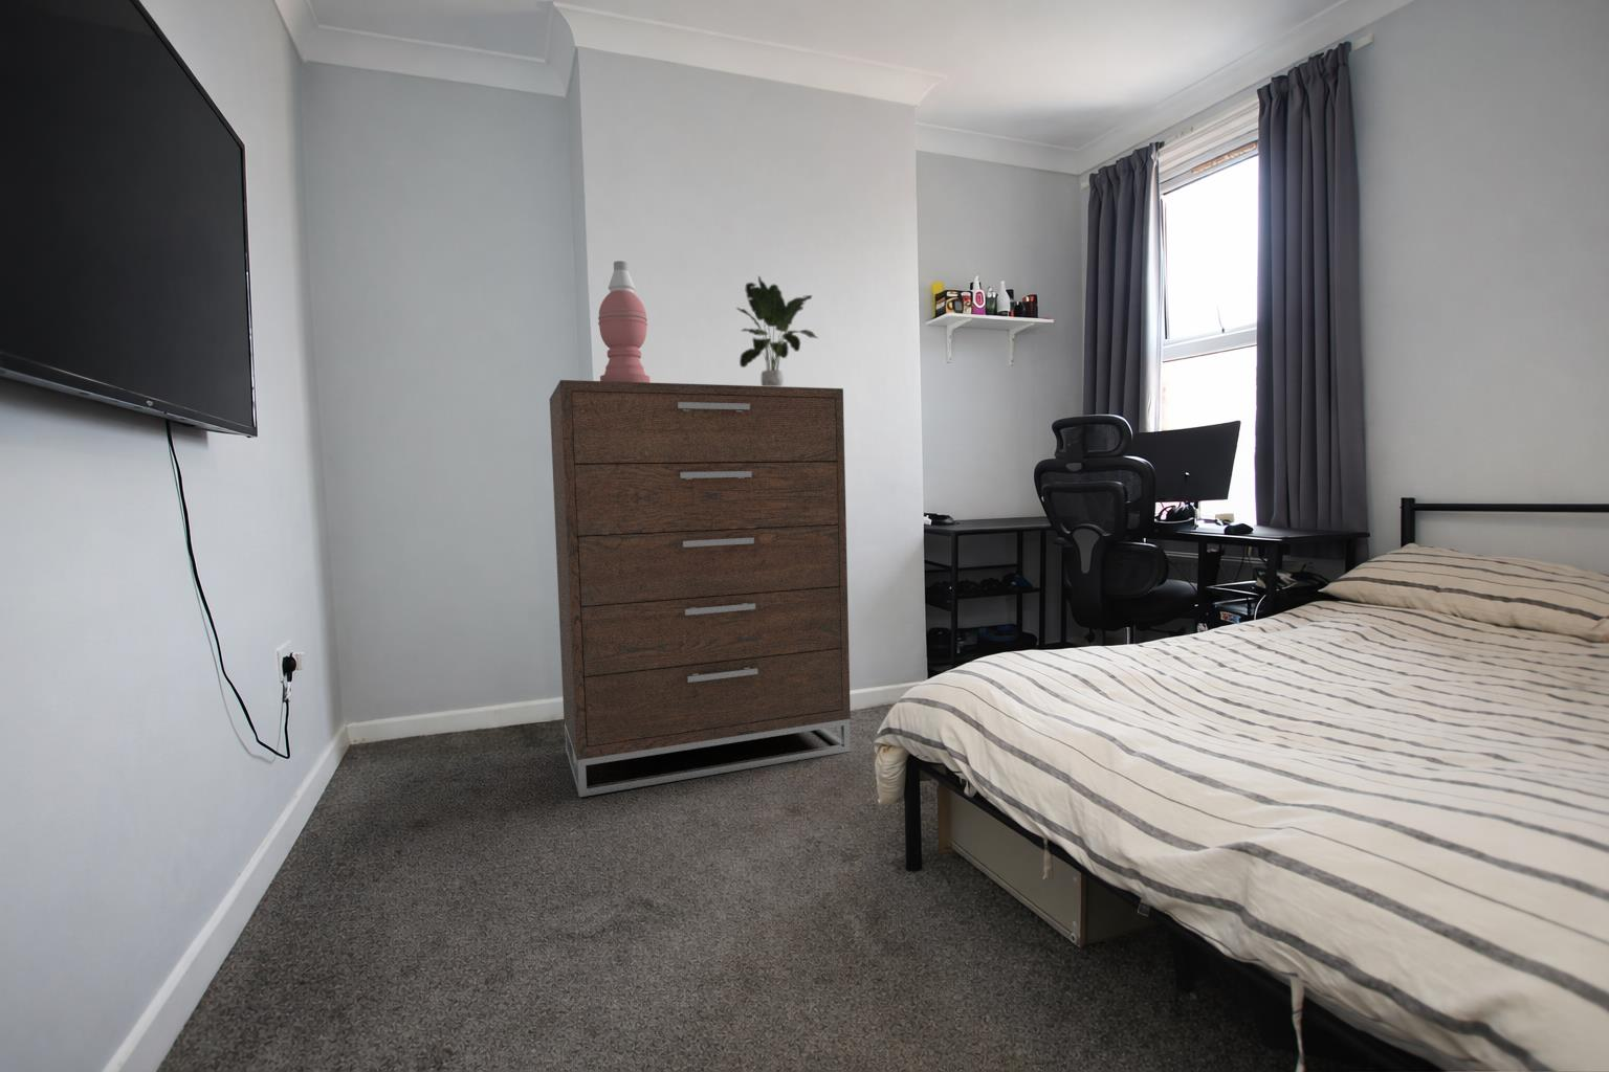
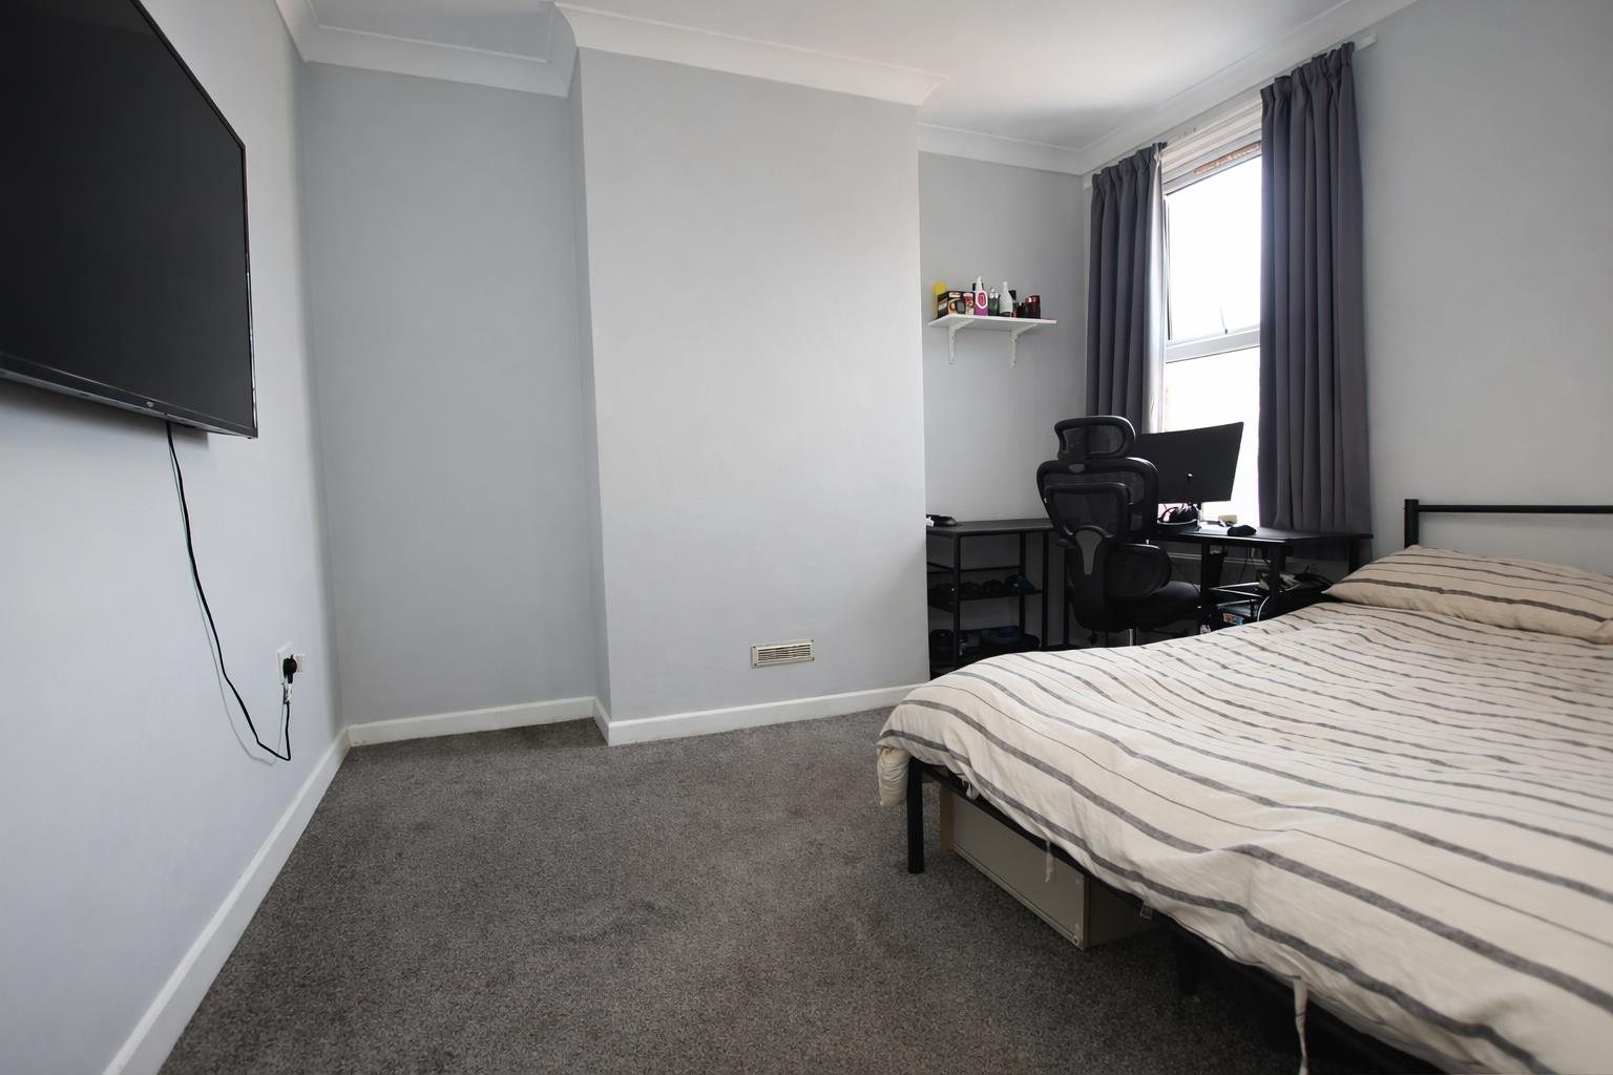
- dresser (700, 574)
- potted plant (778, 337)
- table lamp (623, 323)
